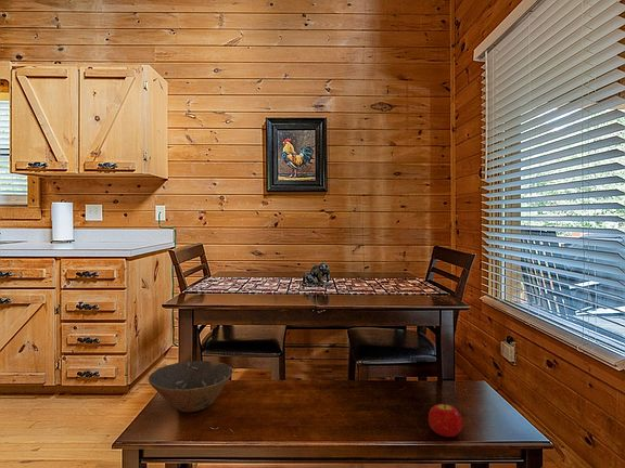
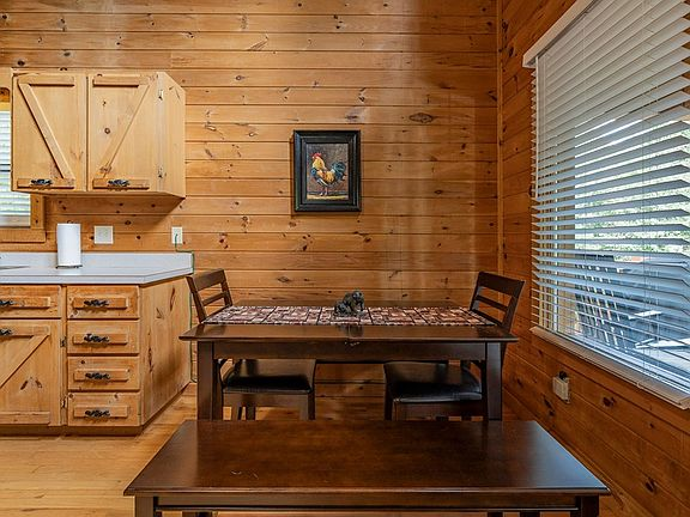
- bowl (191, 389)
- fruit (445, 418)
